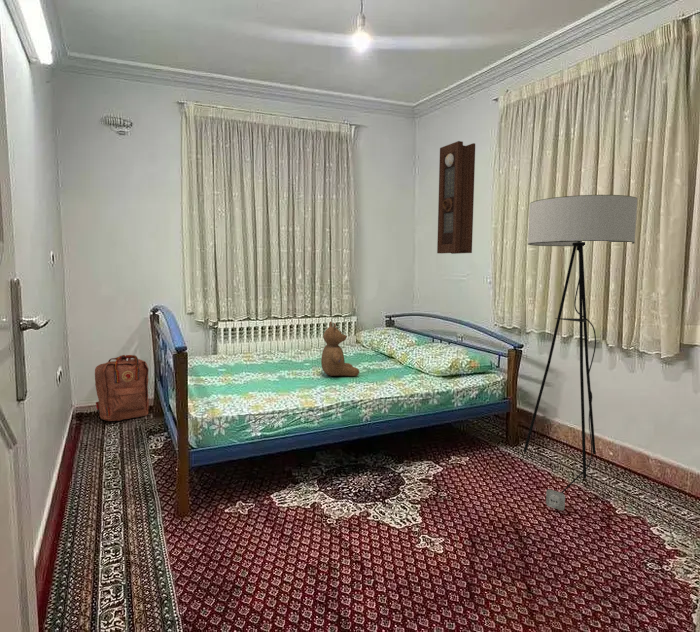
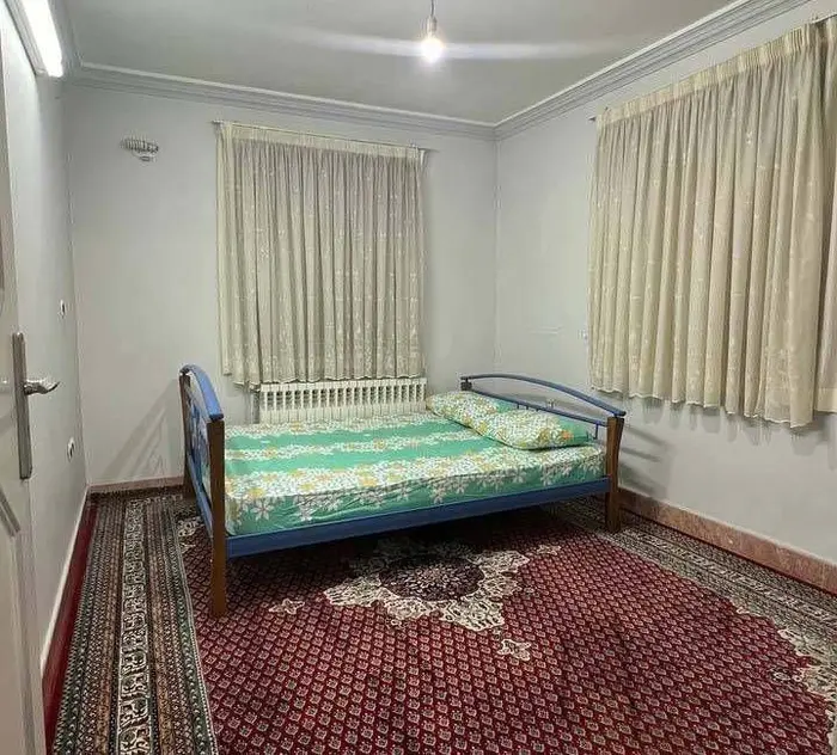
- backpack (122, 385)
- pendulum clock (451, 200)
- teddy bear (339, 348)
- floor lamp (555, 339)
